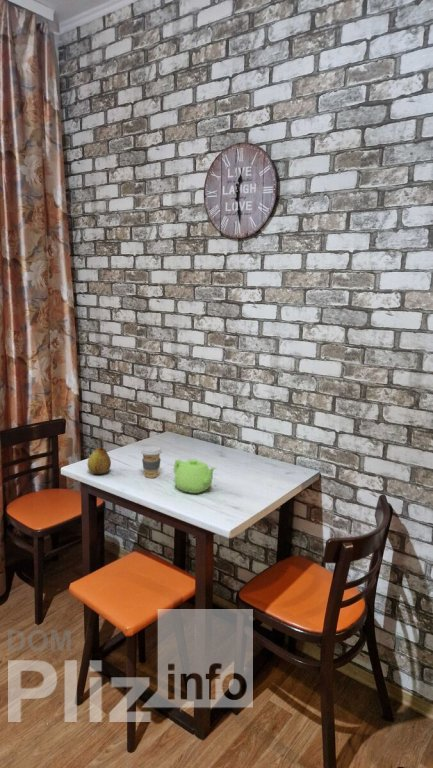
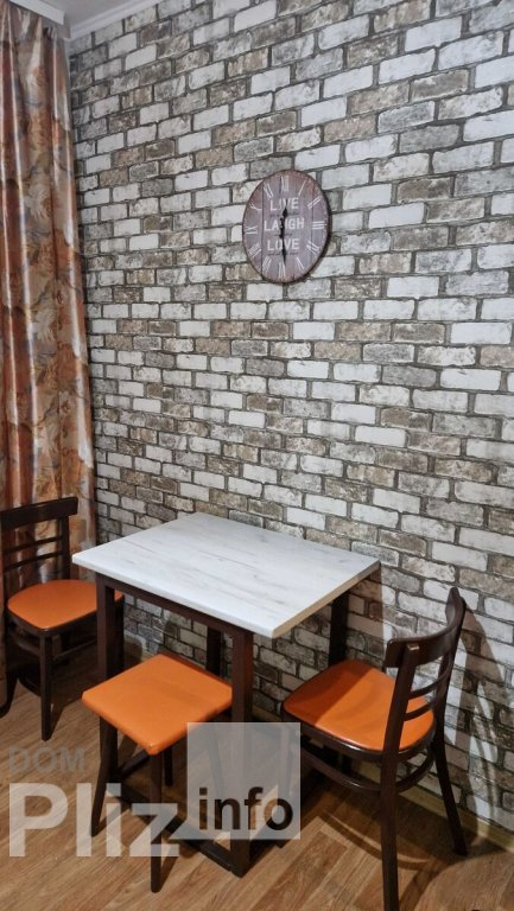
- coffee cup (151, 462)
- fruit (99, 458)
- teapot (194, 474)
